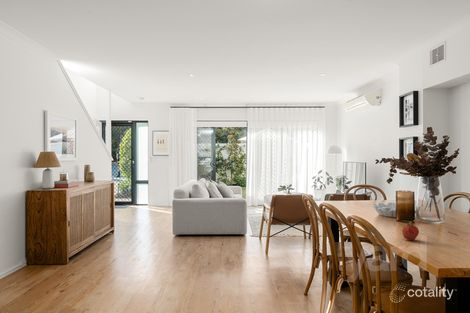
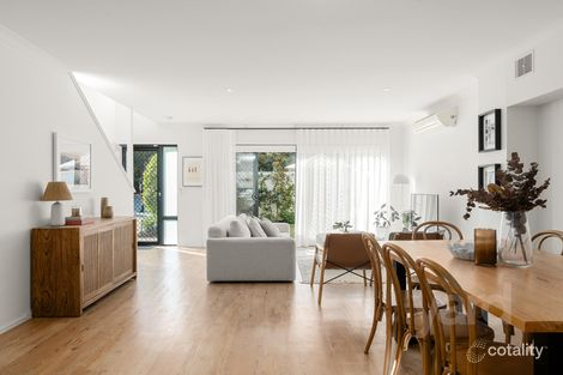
- fruit (410, 230)
